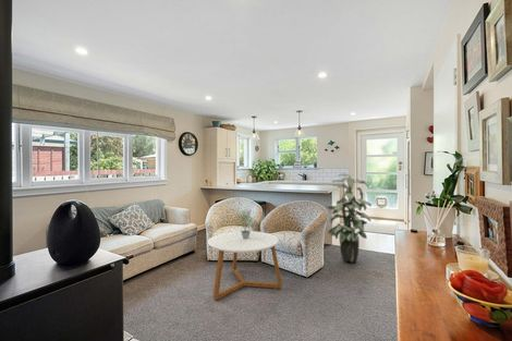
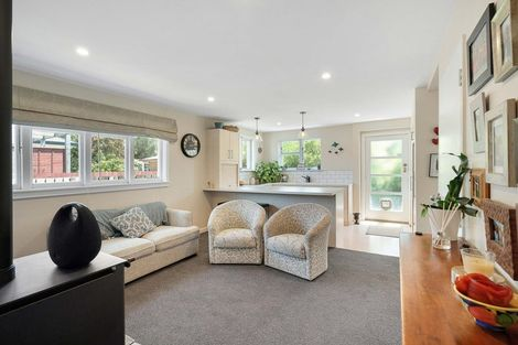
- potted plant (246, 221)
- indoor plant (348, 216)
- coffee table (235, 261)
